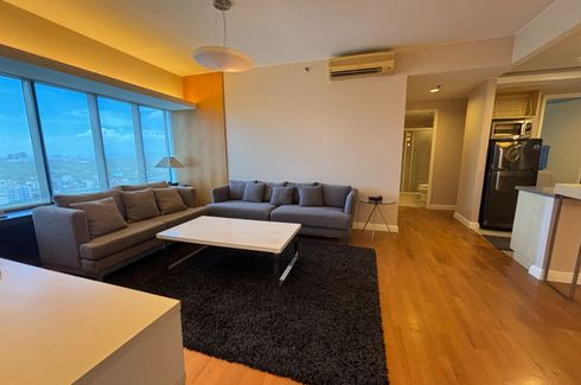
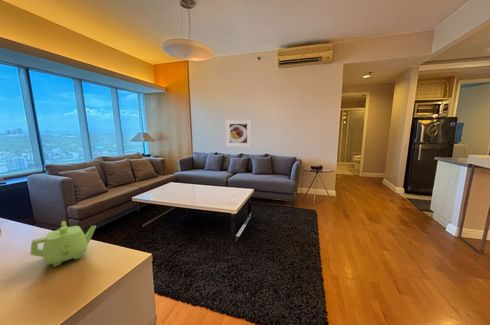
+ teapot (66, 242)
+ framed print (238, 133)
